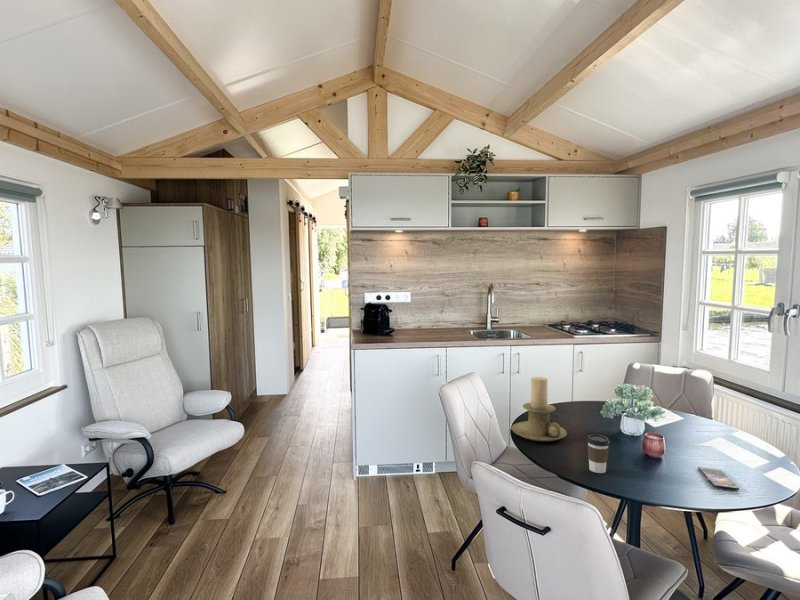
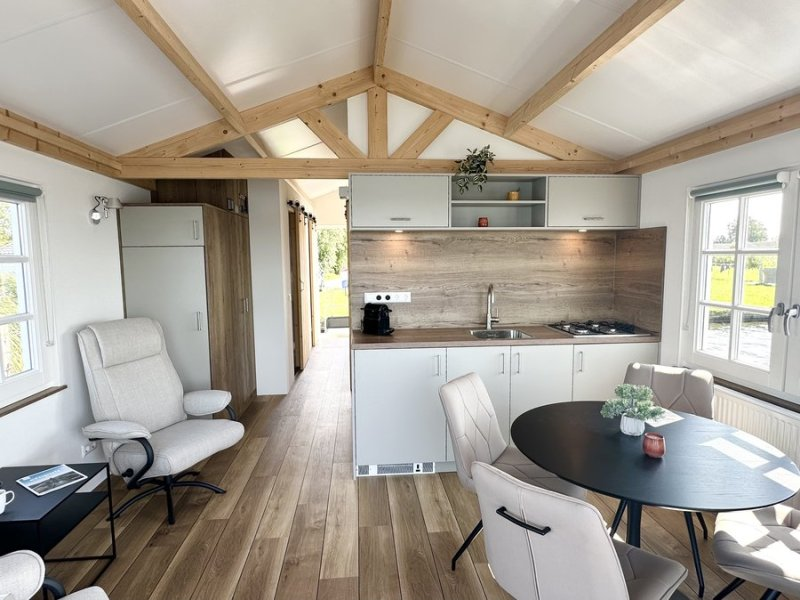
- smartphone (717, 477)
- coffee cup (597, 453)
- candle holder (538, 405)
